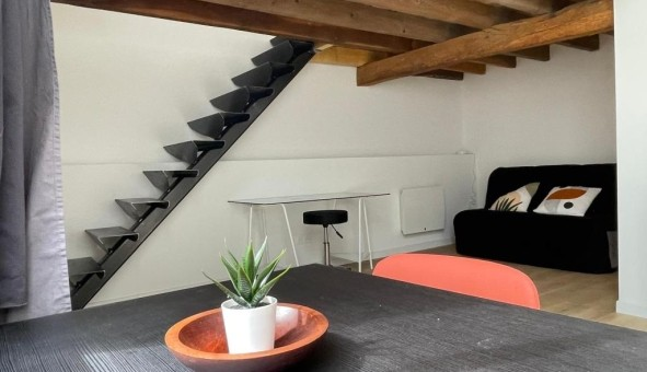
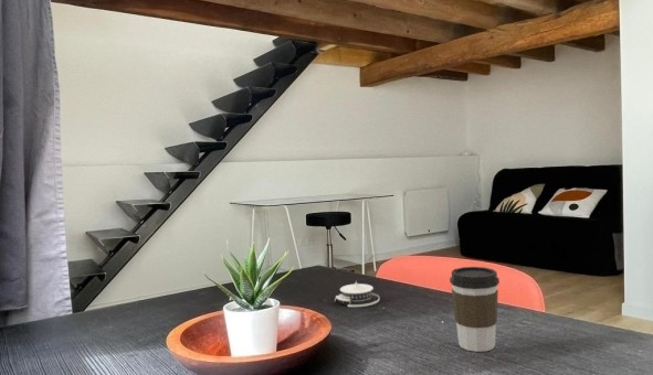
+ architectural model (356, 289)
+ coffee cup (475, 308)
